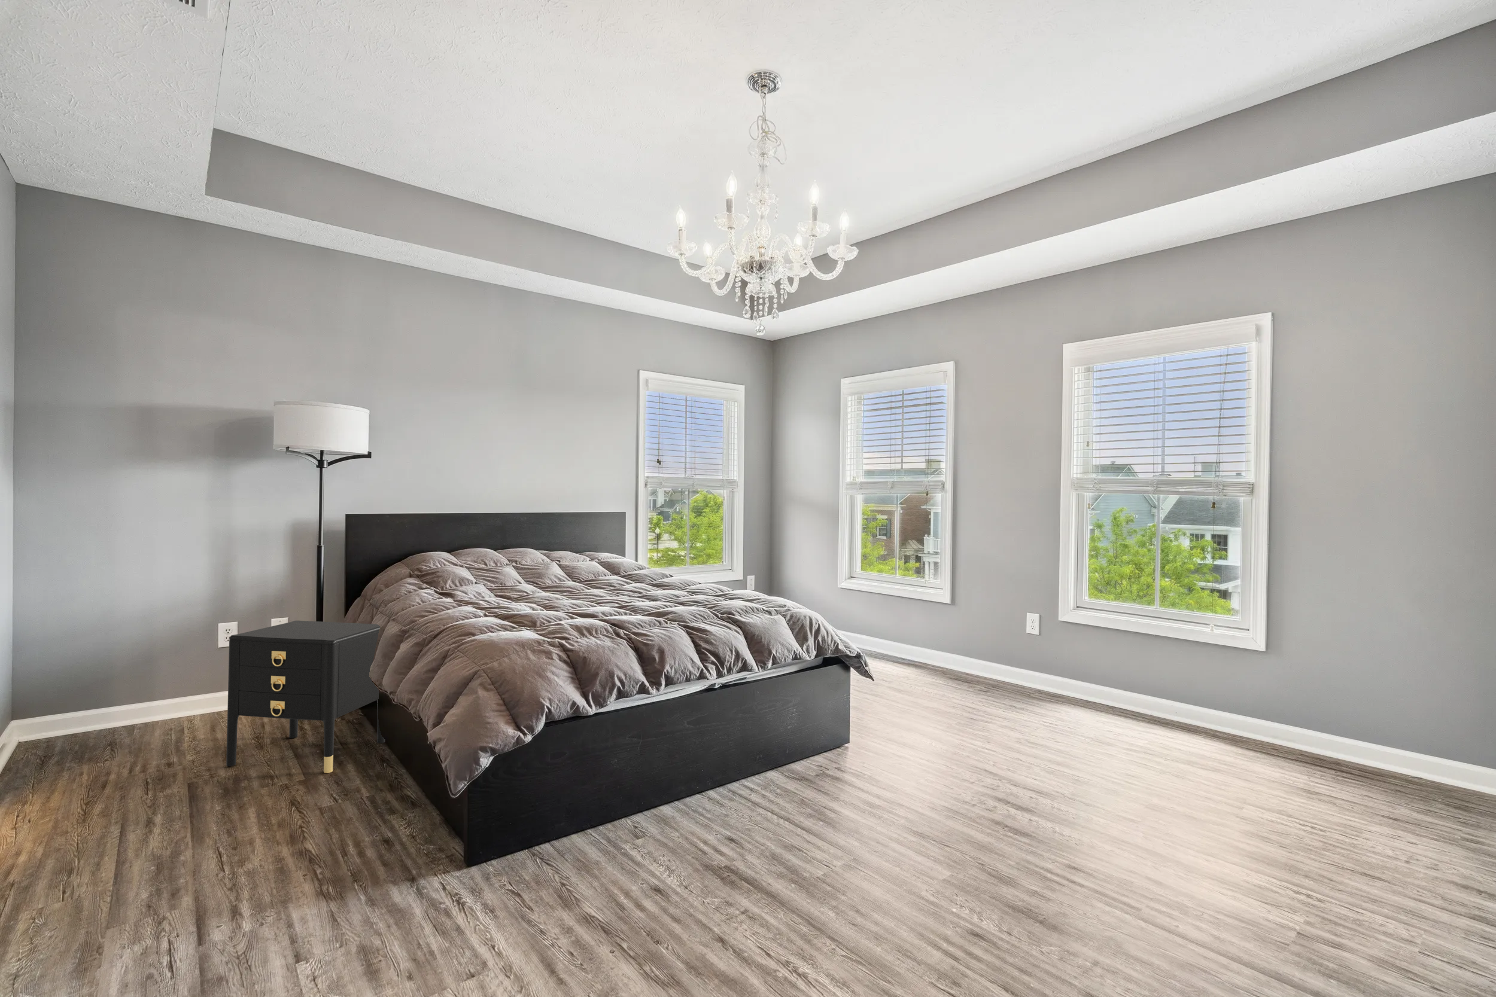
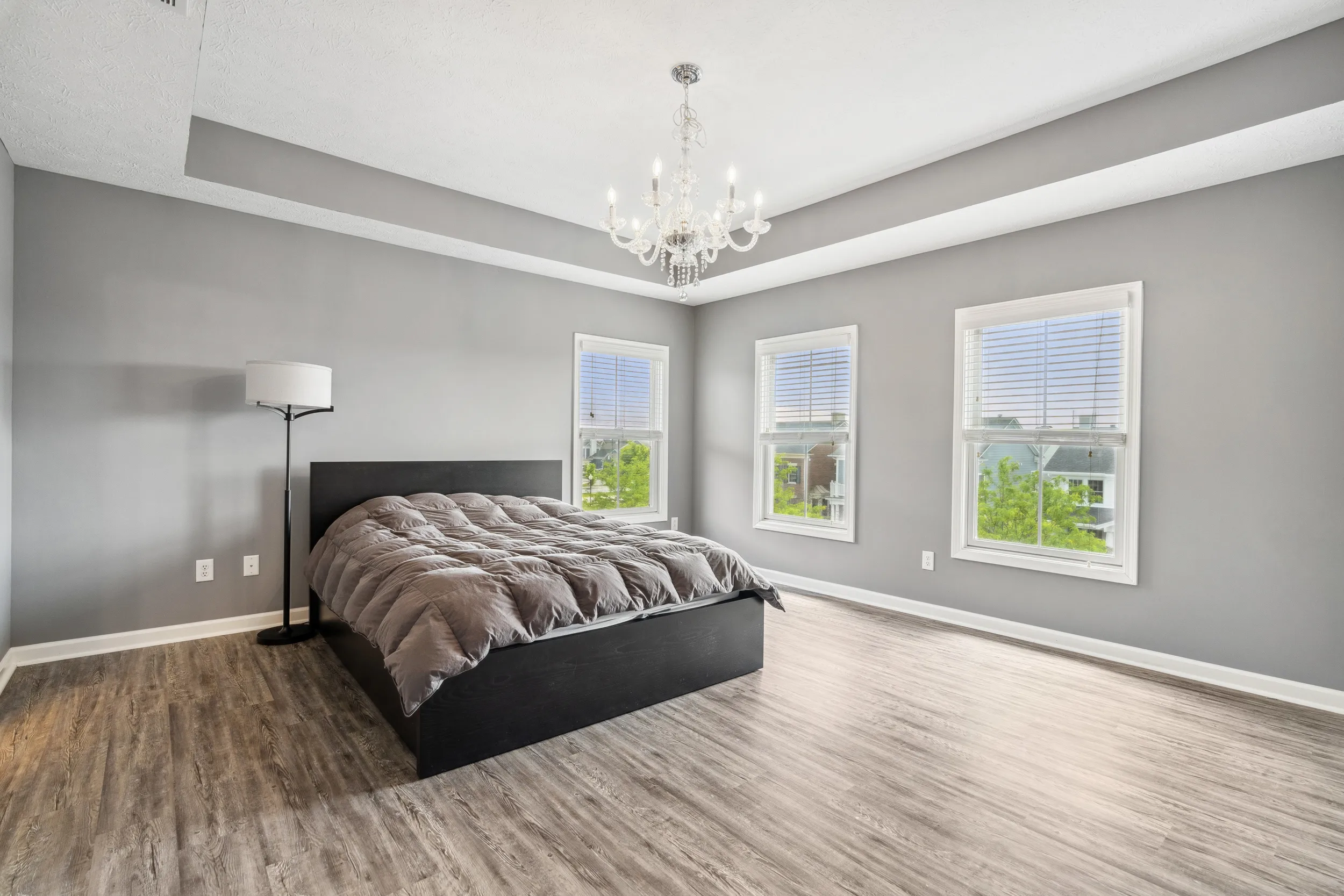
- nightstand (312, 691)
